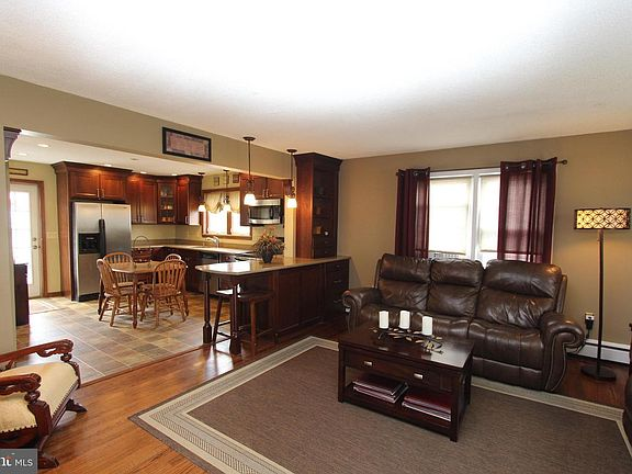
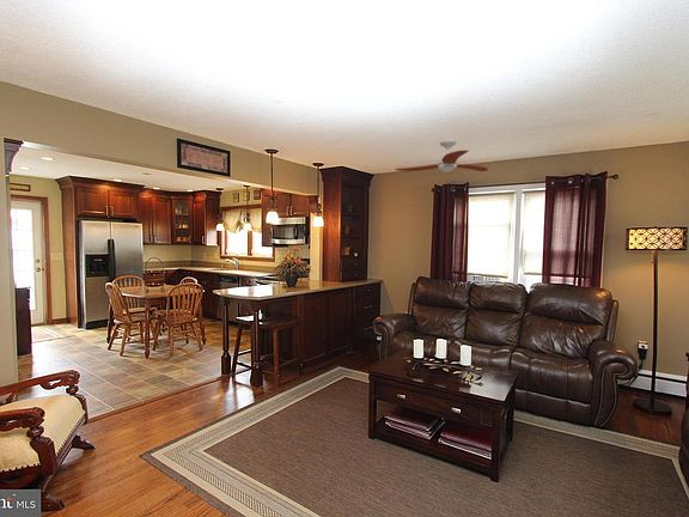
+ ceiling fan (444, 156)
